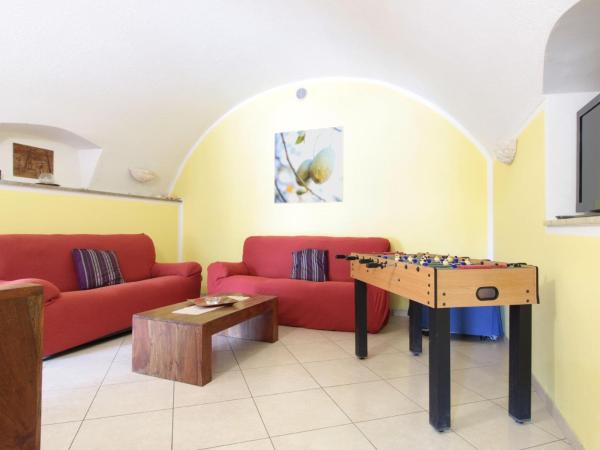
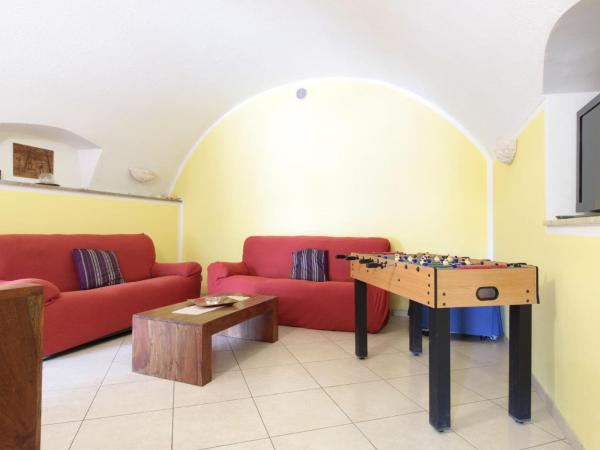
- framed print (307, 166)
